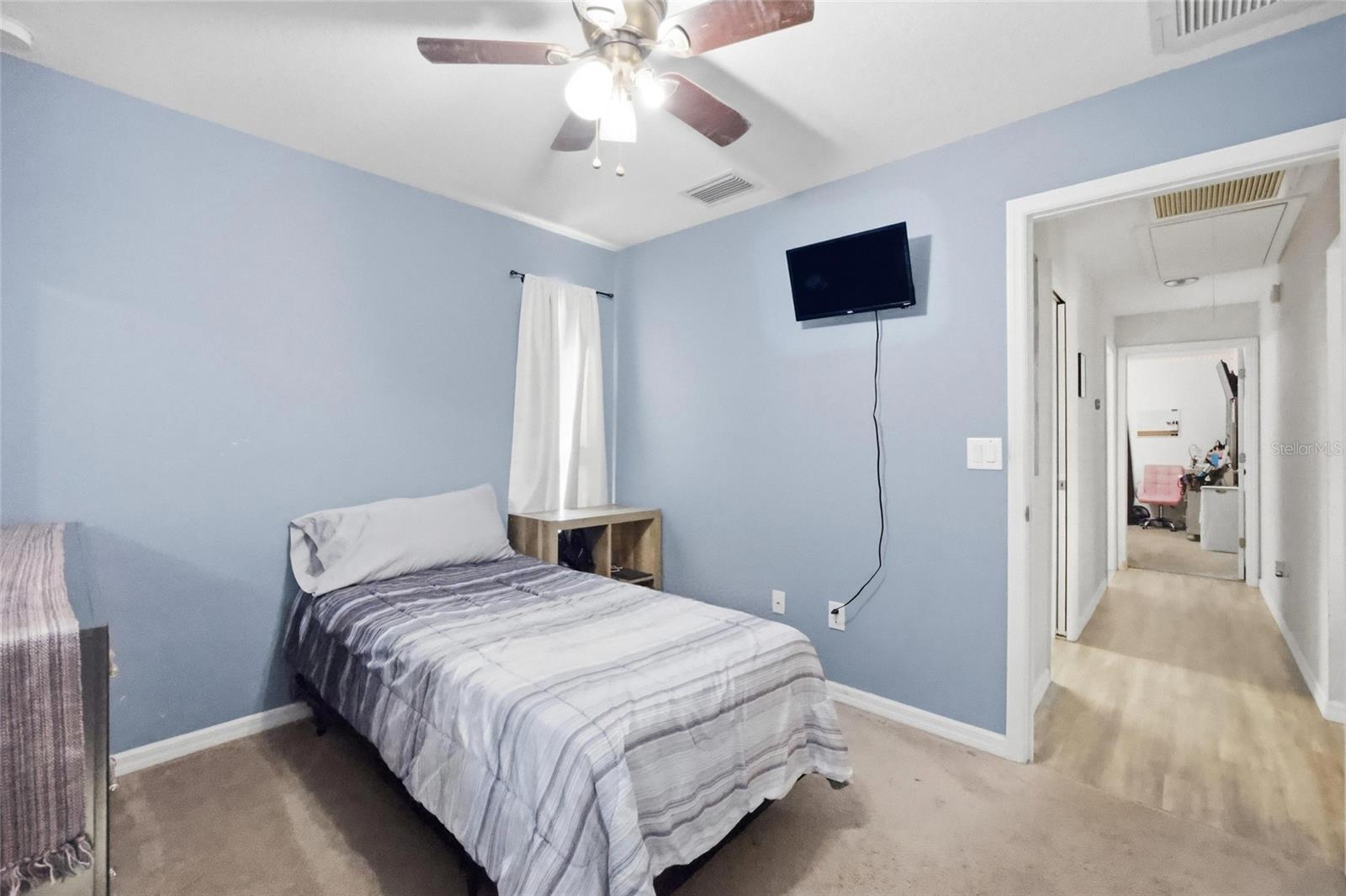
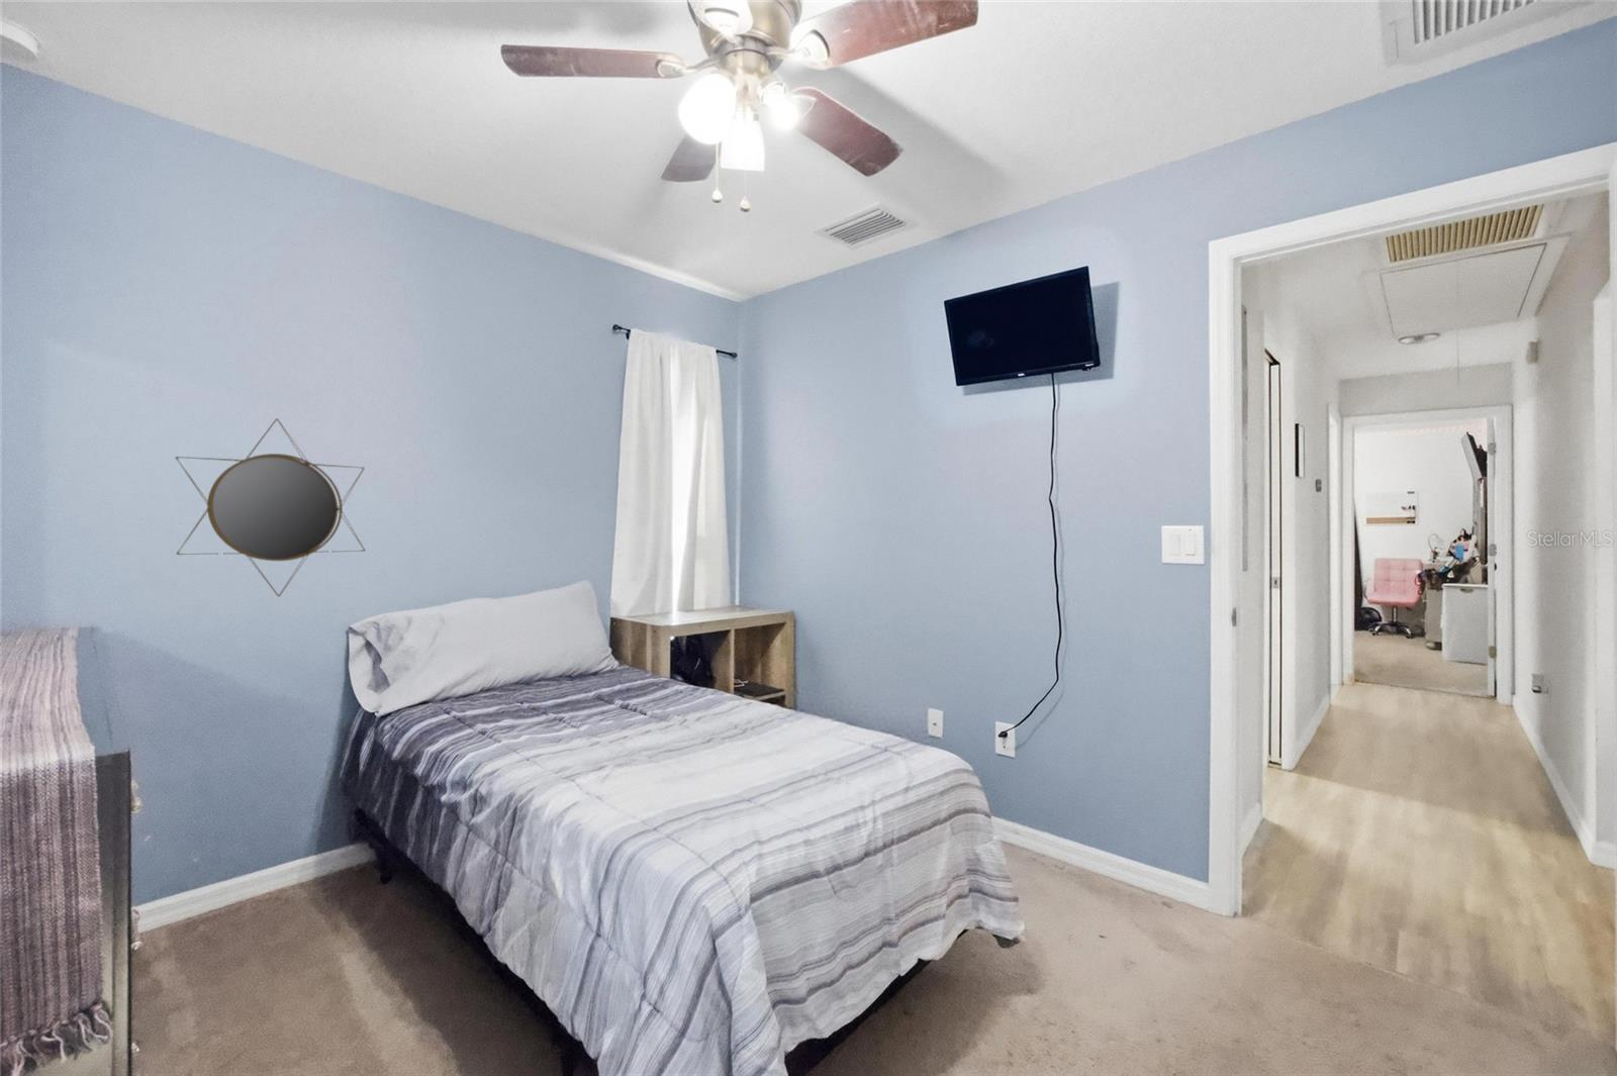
+ home mirror (278, 507)
